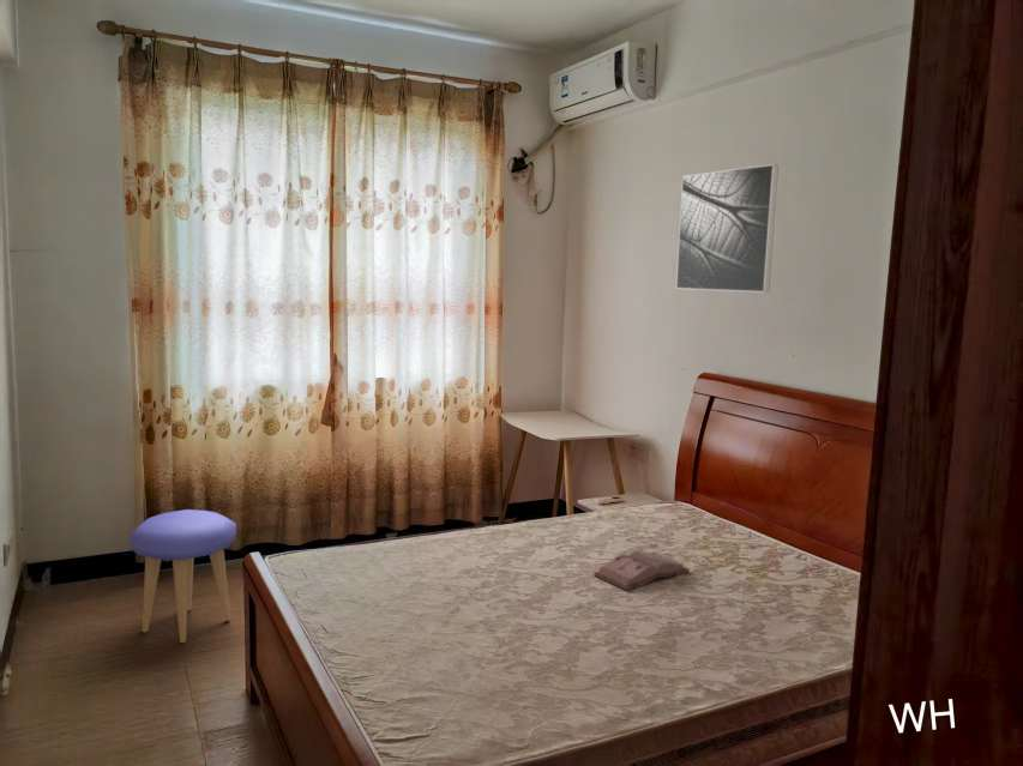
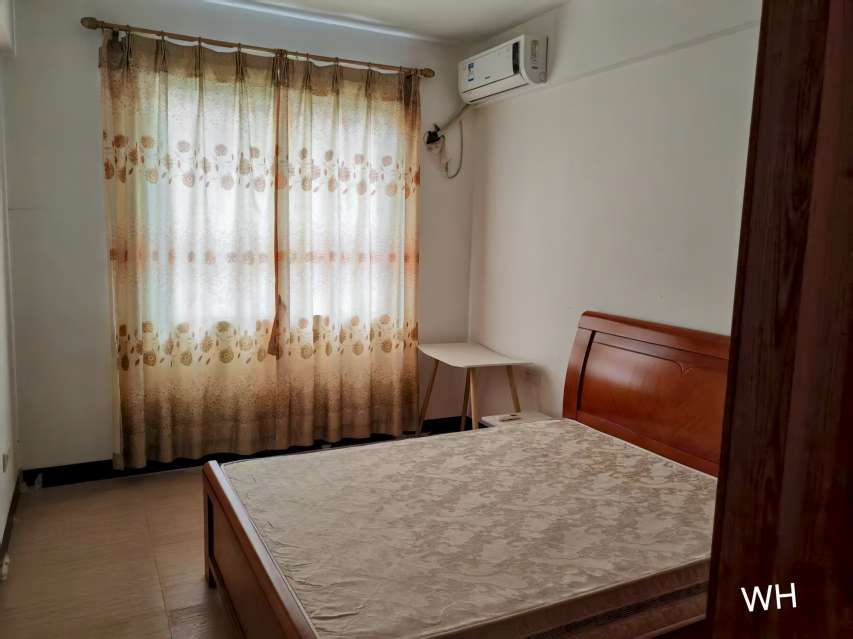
- stool (185, 573)
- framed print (723, 230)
- hardback book (642, 566)
